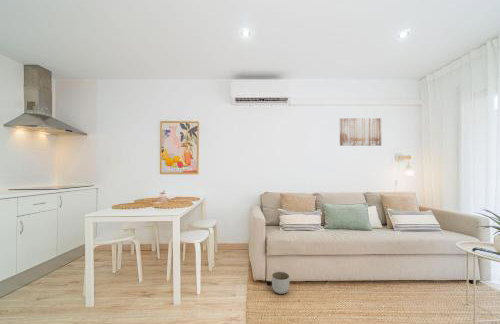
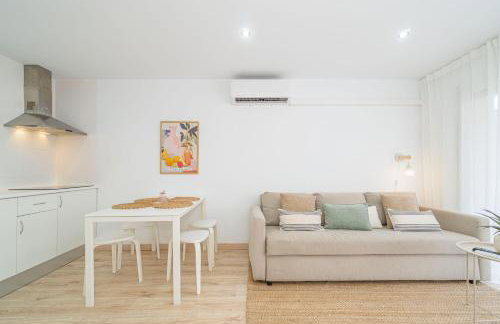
- planter (280, 283)
- wall art (360, 132)
